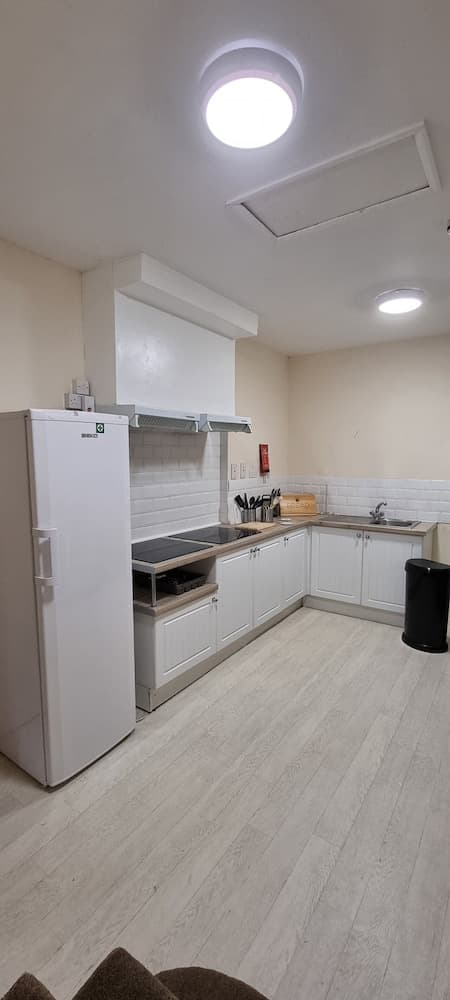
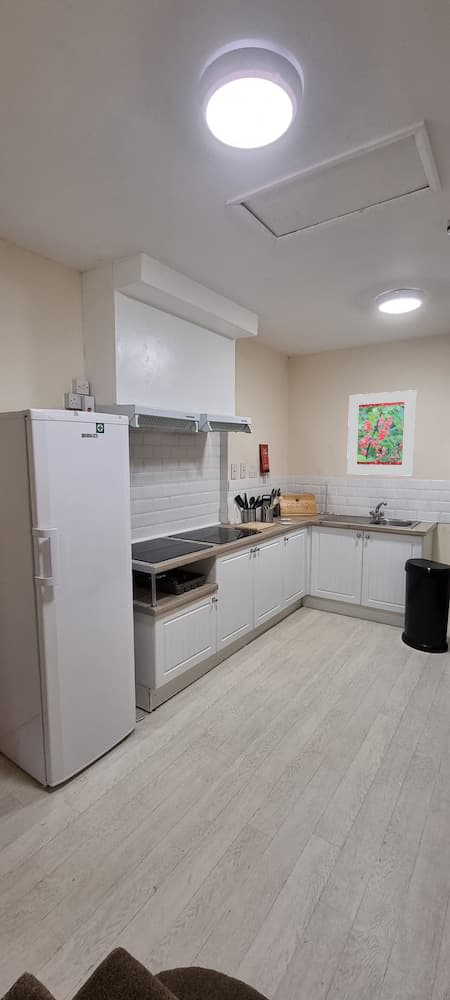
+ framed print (380, 434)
